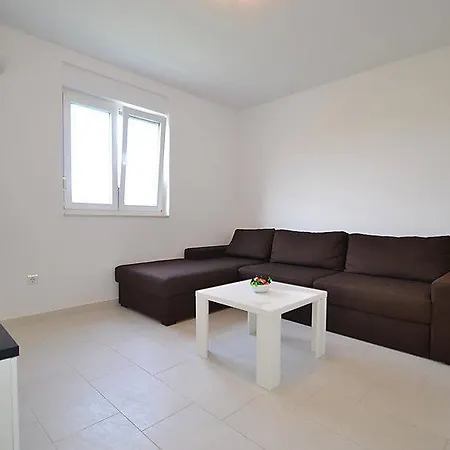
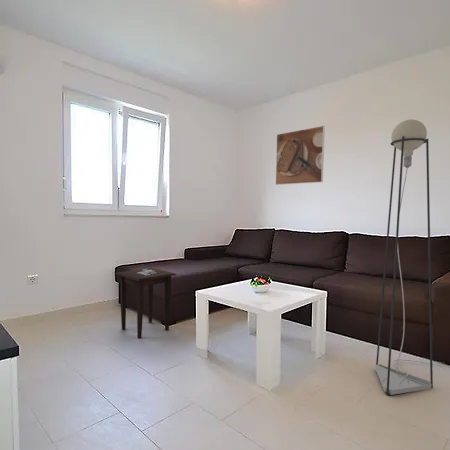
+ floor lamp (428, 252)
+ side table (143, 298)
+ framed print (298, 157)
